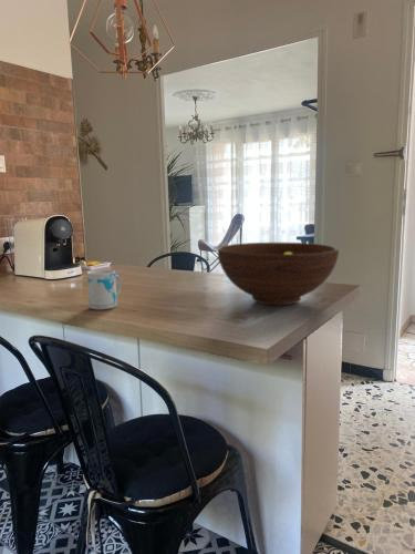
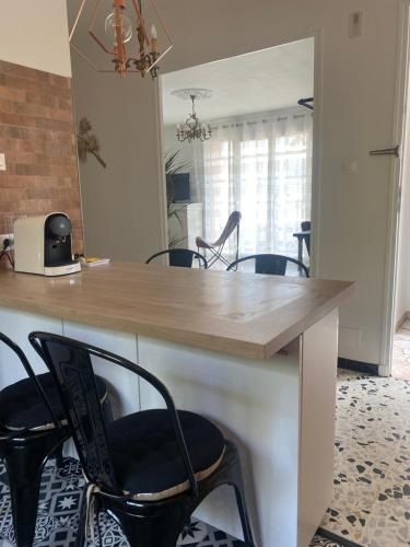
- fruit bowl (276, 275)
- mug (106, 288)
